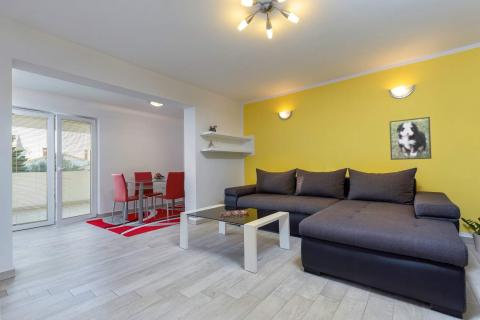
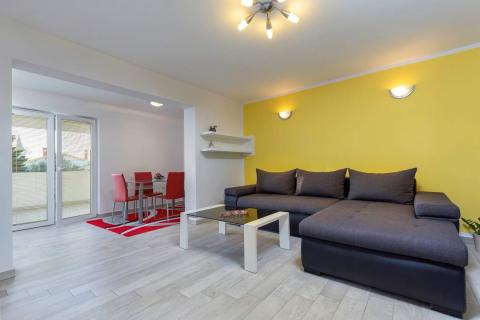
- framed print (409, 139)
